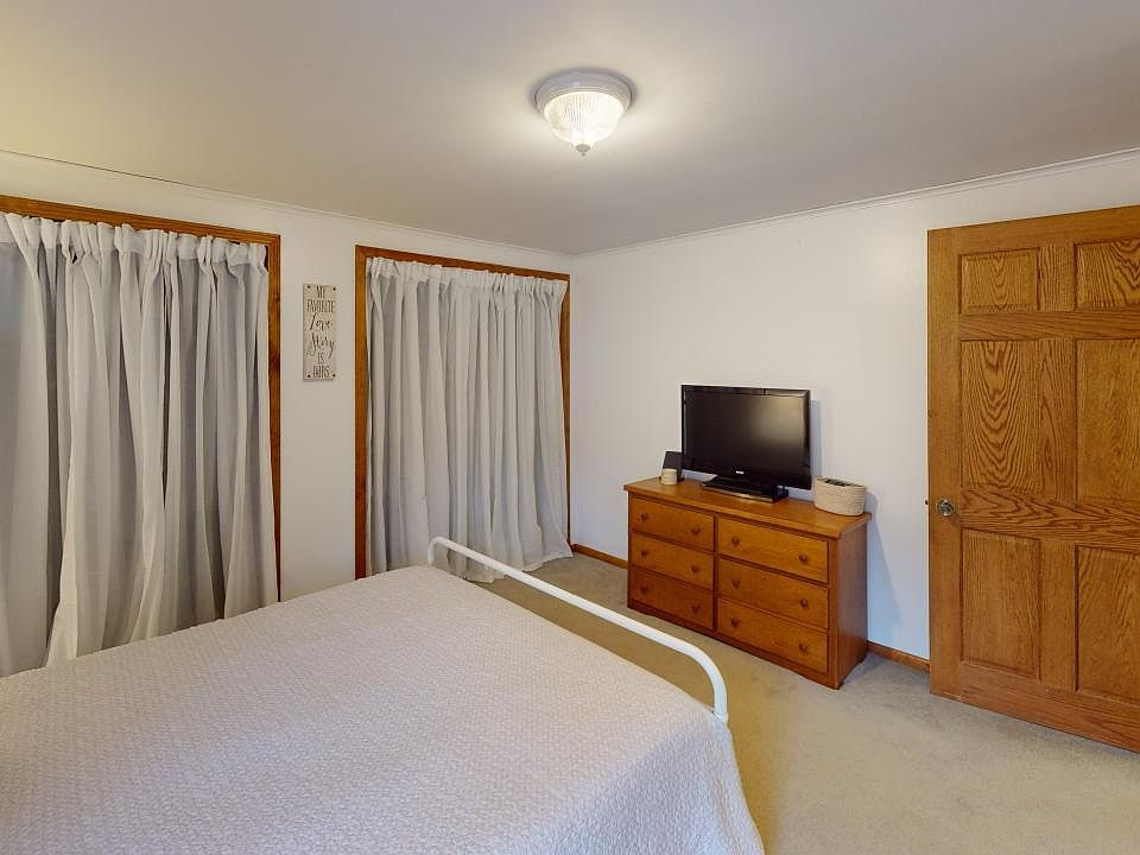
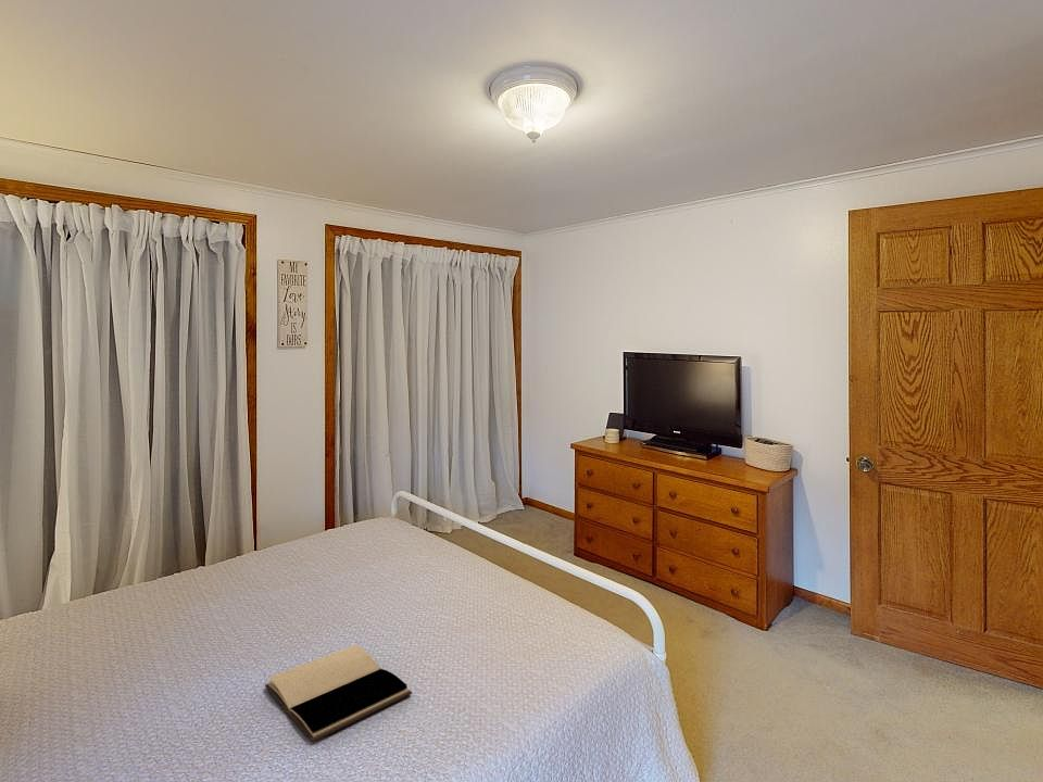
+ book (337, 685)
